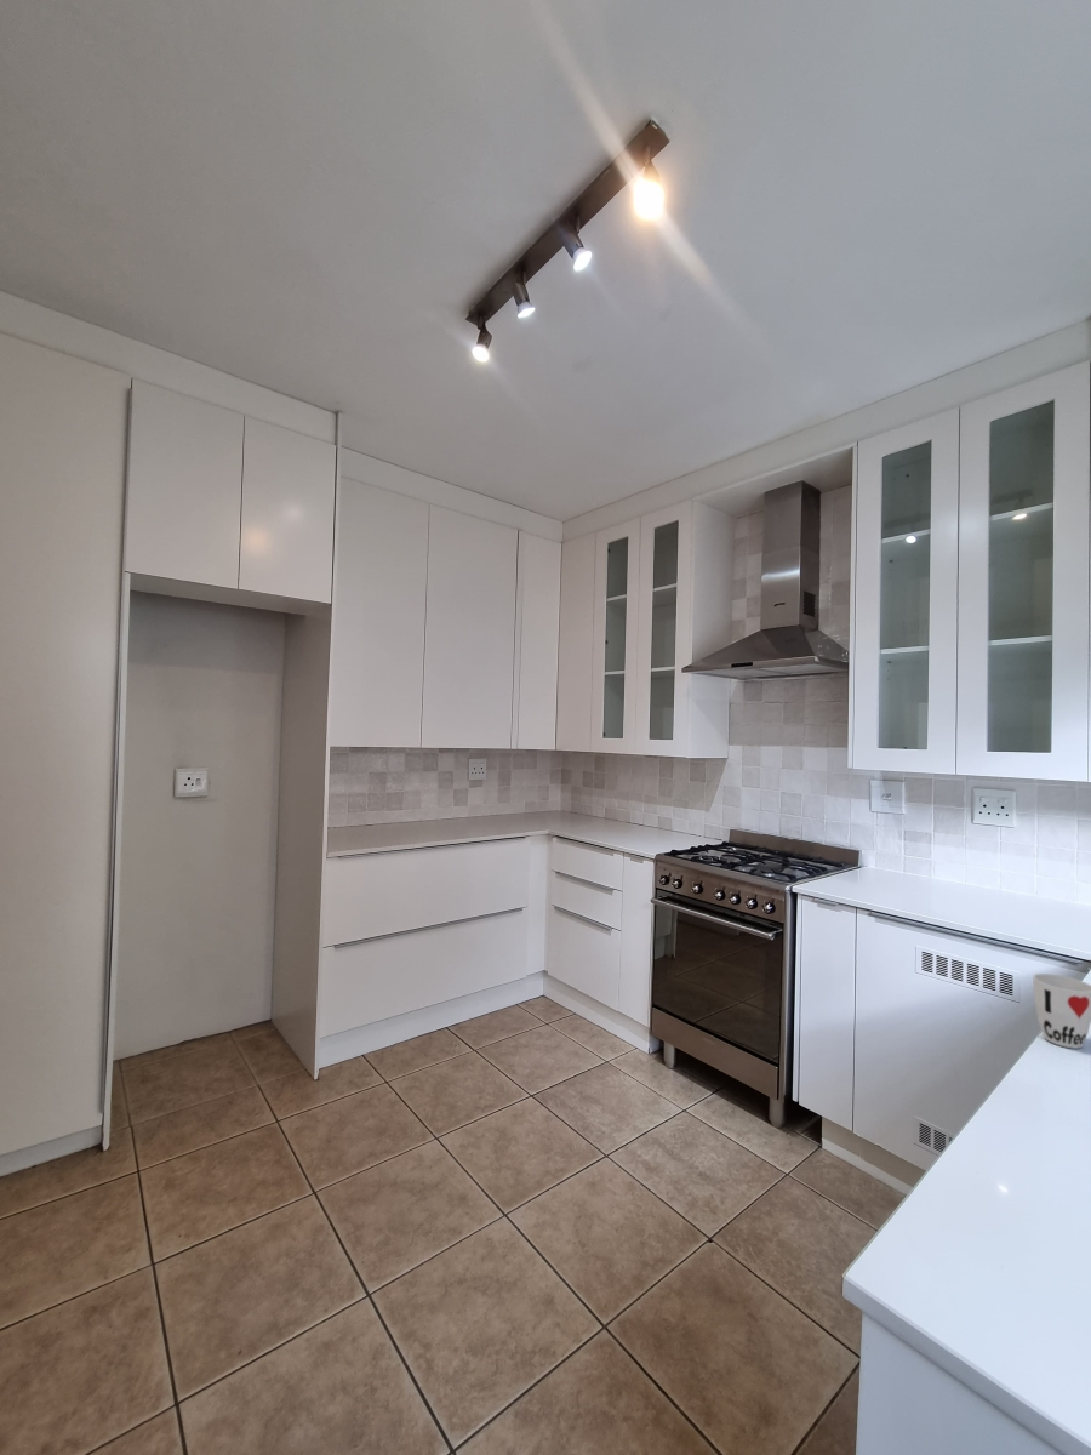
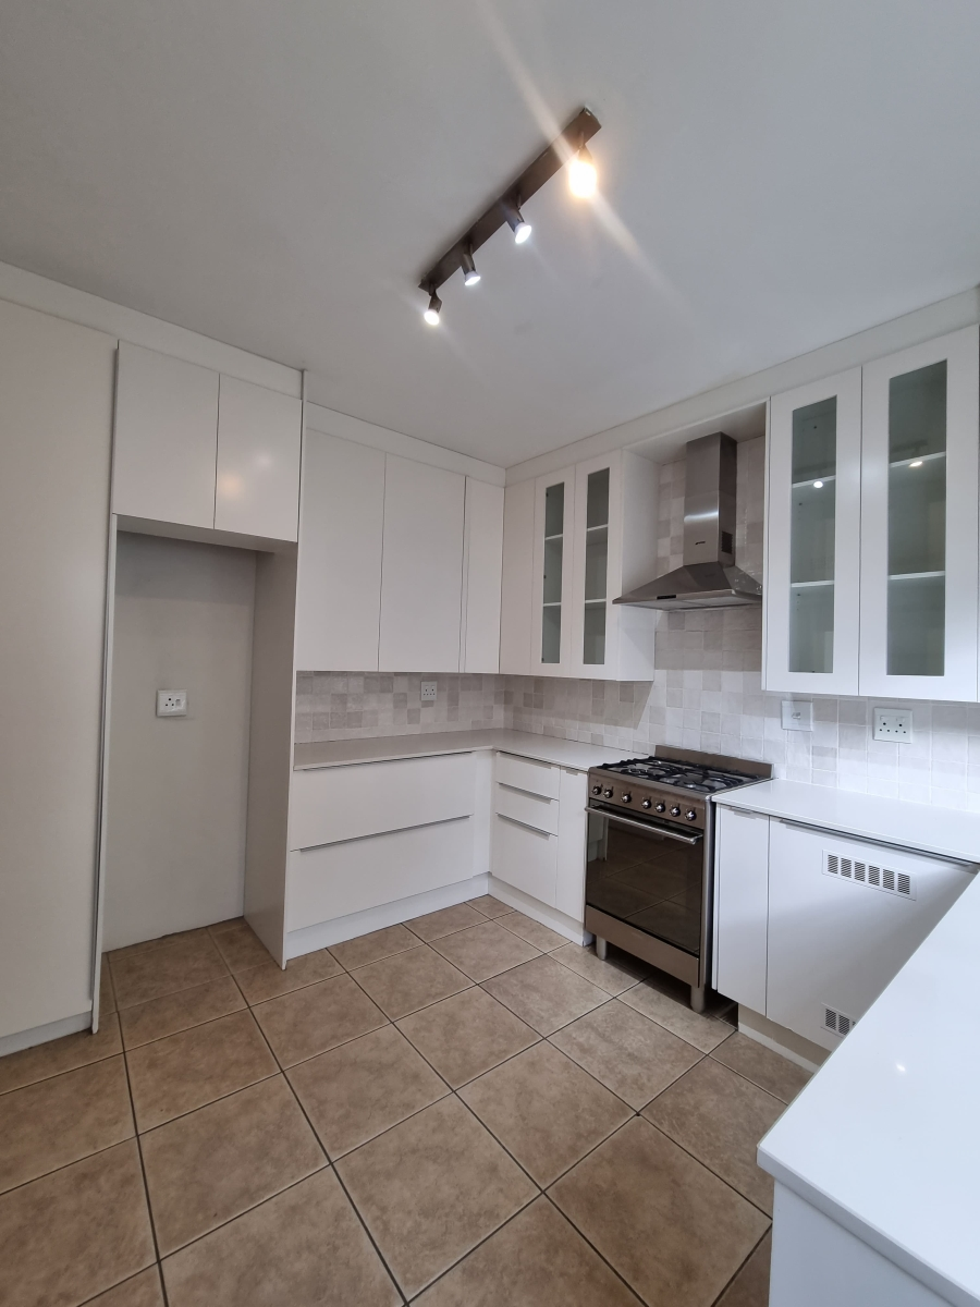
- cup (1062, 1011)
